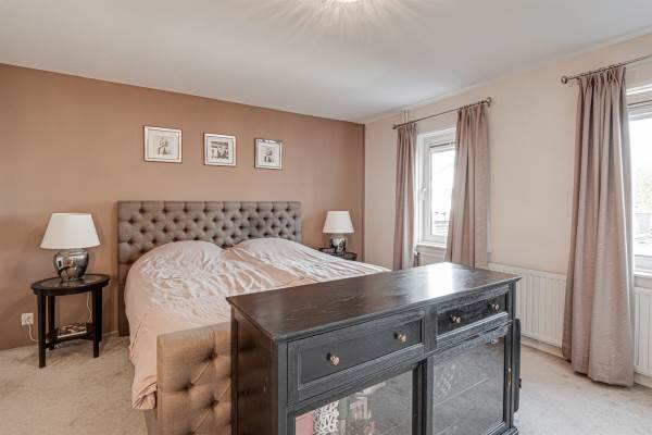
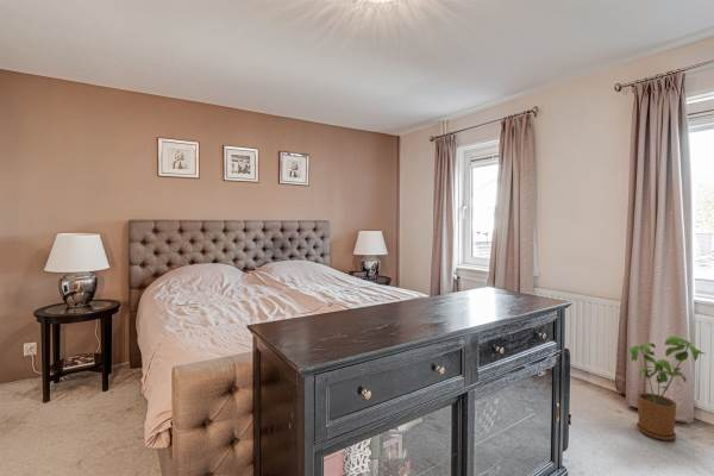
+ house plant (658, 384)
